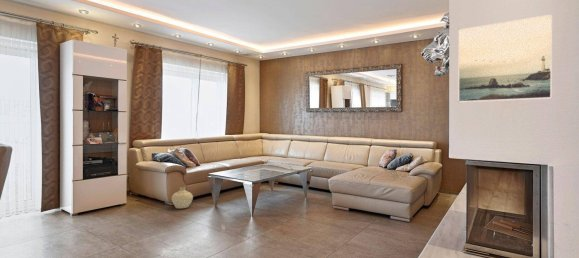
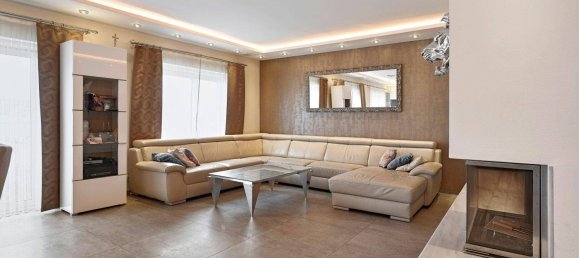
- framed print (502, 61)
- ceramic jug (182, 197)
